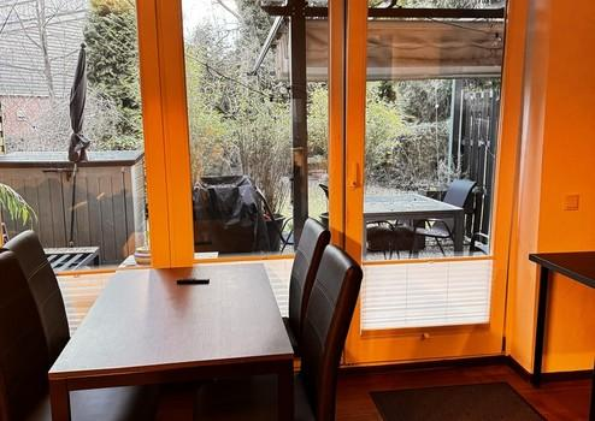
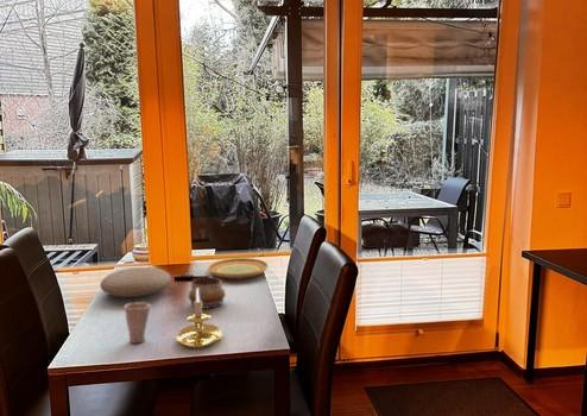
+ candle holder (197, 315)
+ cup (138, 322)
+ plate (135, 281)
+ decorative bowl (207, 292)
+ plate (238, 269)
